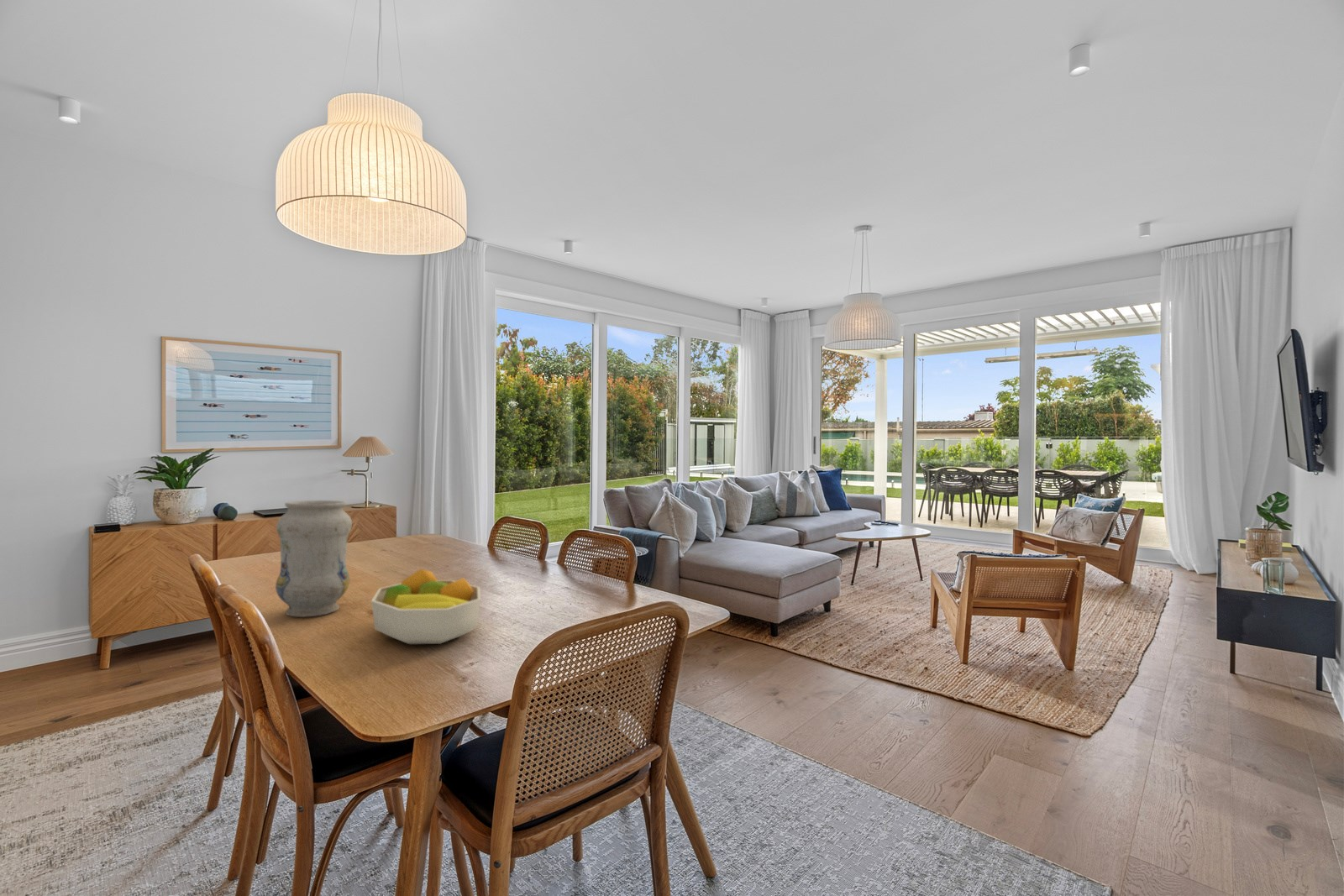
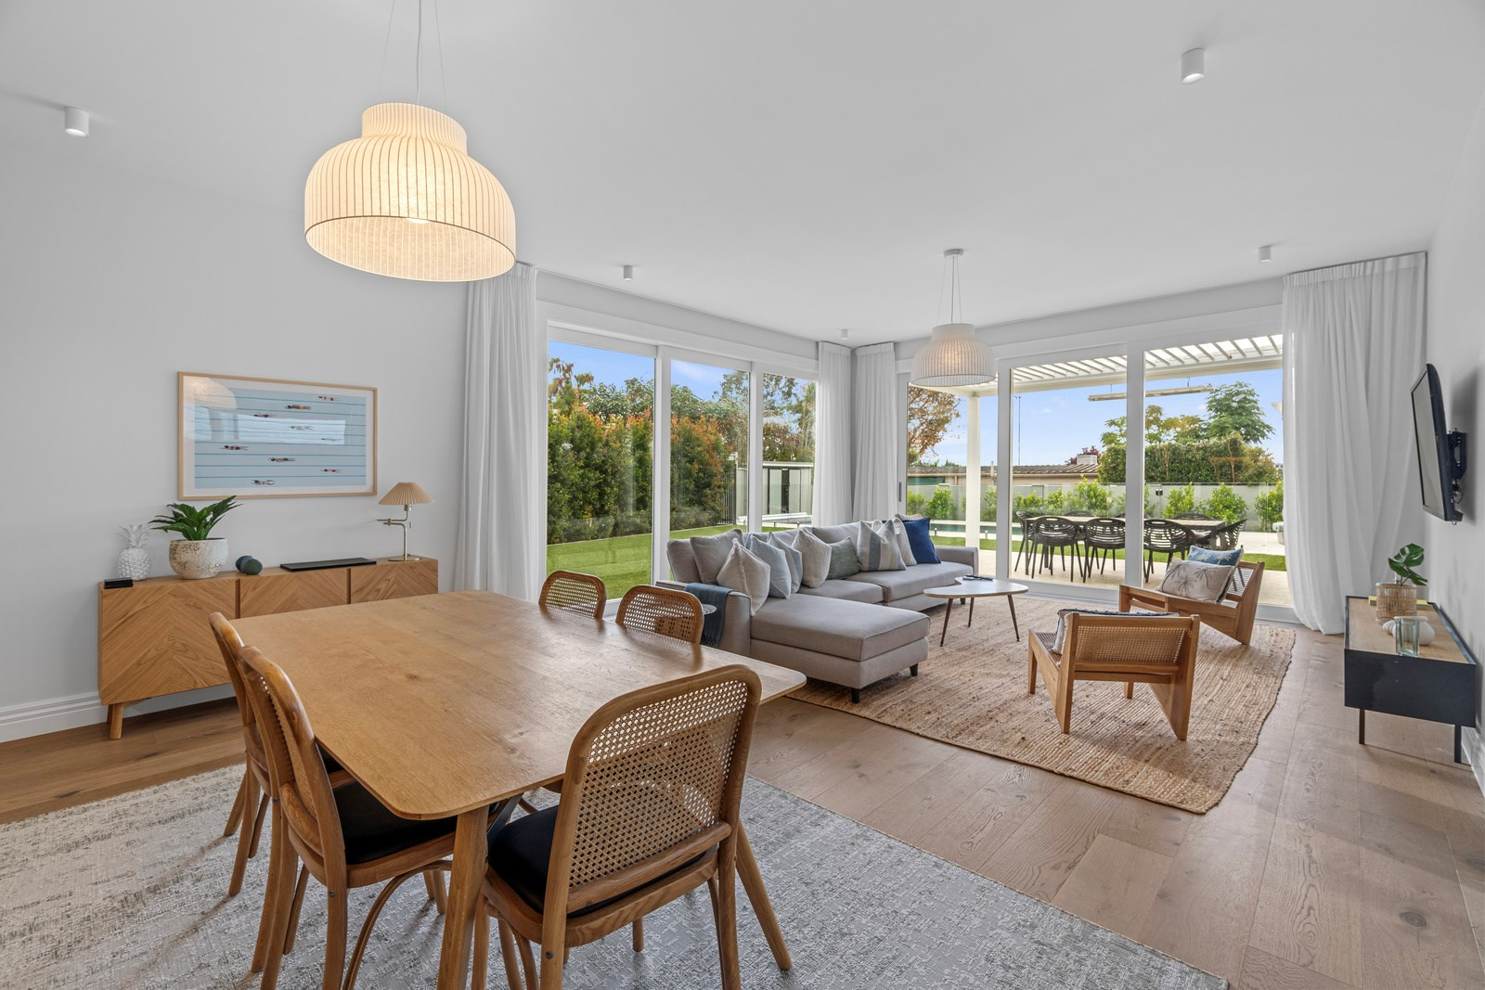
- vase (314, 556)
- fruit bowl (428, 603)
